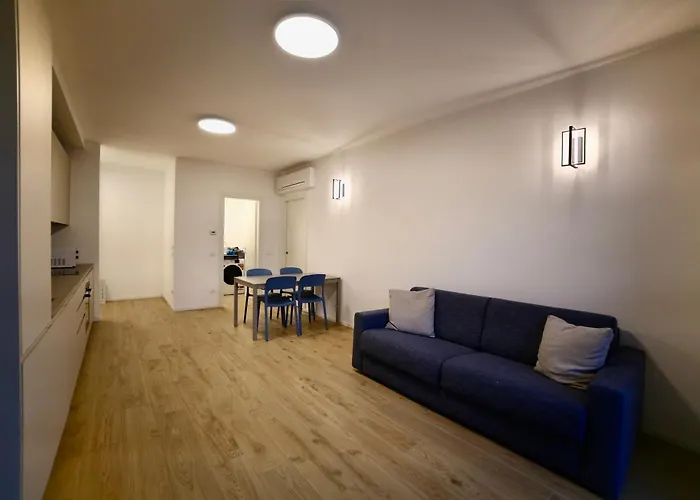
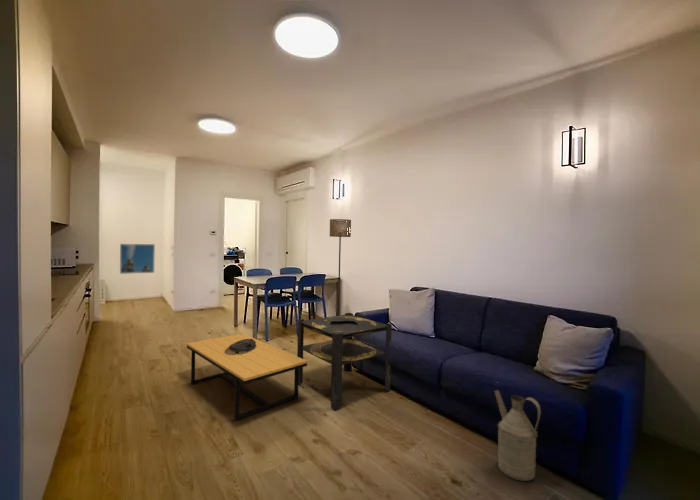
+ coffee table (242, 370)
+ floor lamp (339, 274)
+ side table (343, 354)
+ decorative bowl (242, 345)
+ watering can (514, 430)
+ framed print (137, 258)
